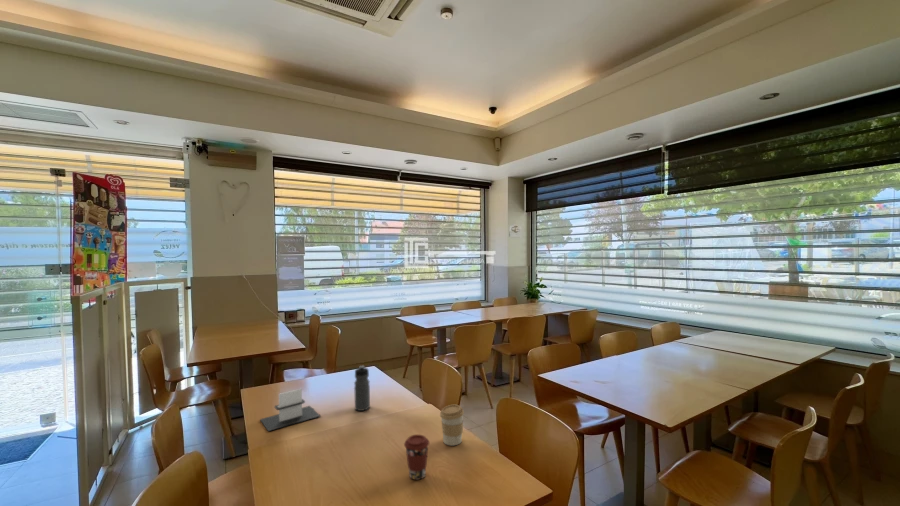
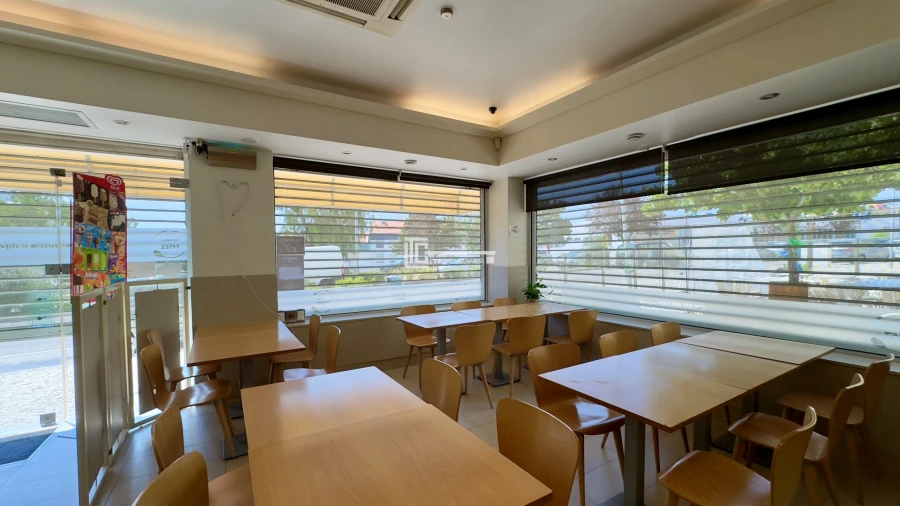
- coffee cup (452, 424)
- coffee cup (417, 457)
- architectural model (290, 404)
- water bottle (362, 387)
